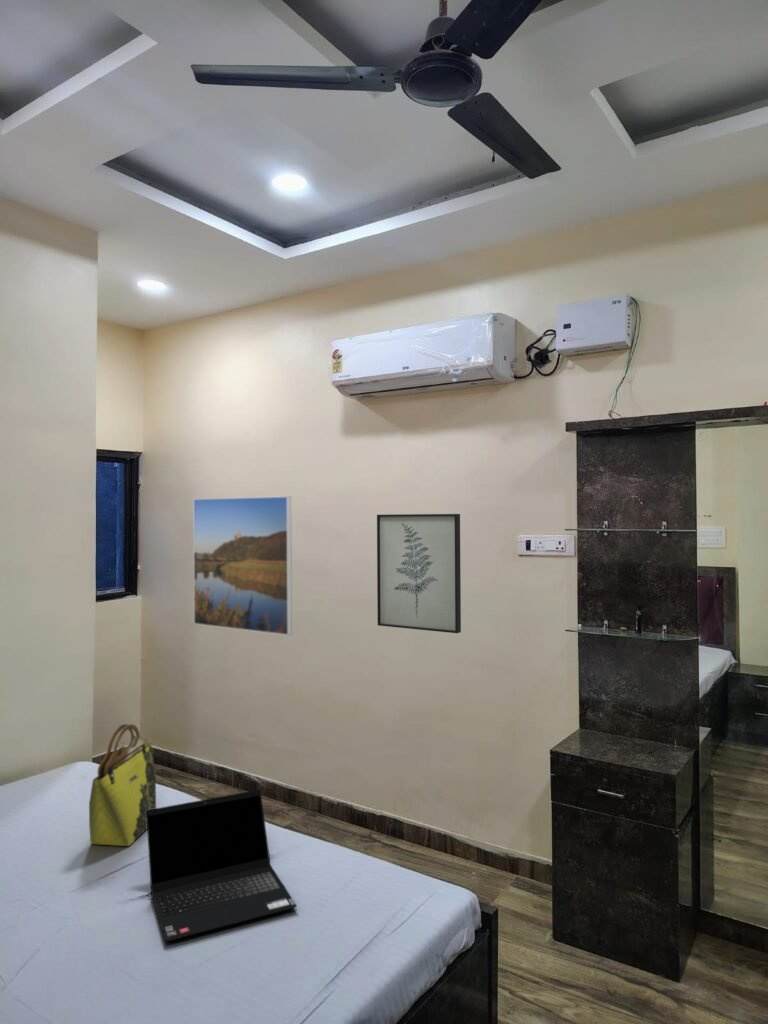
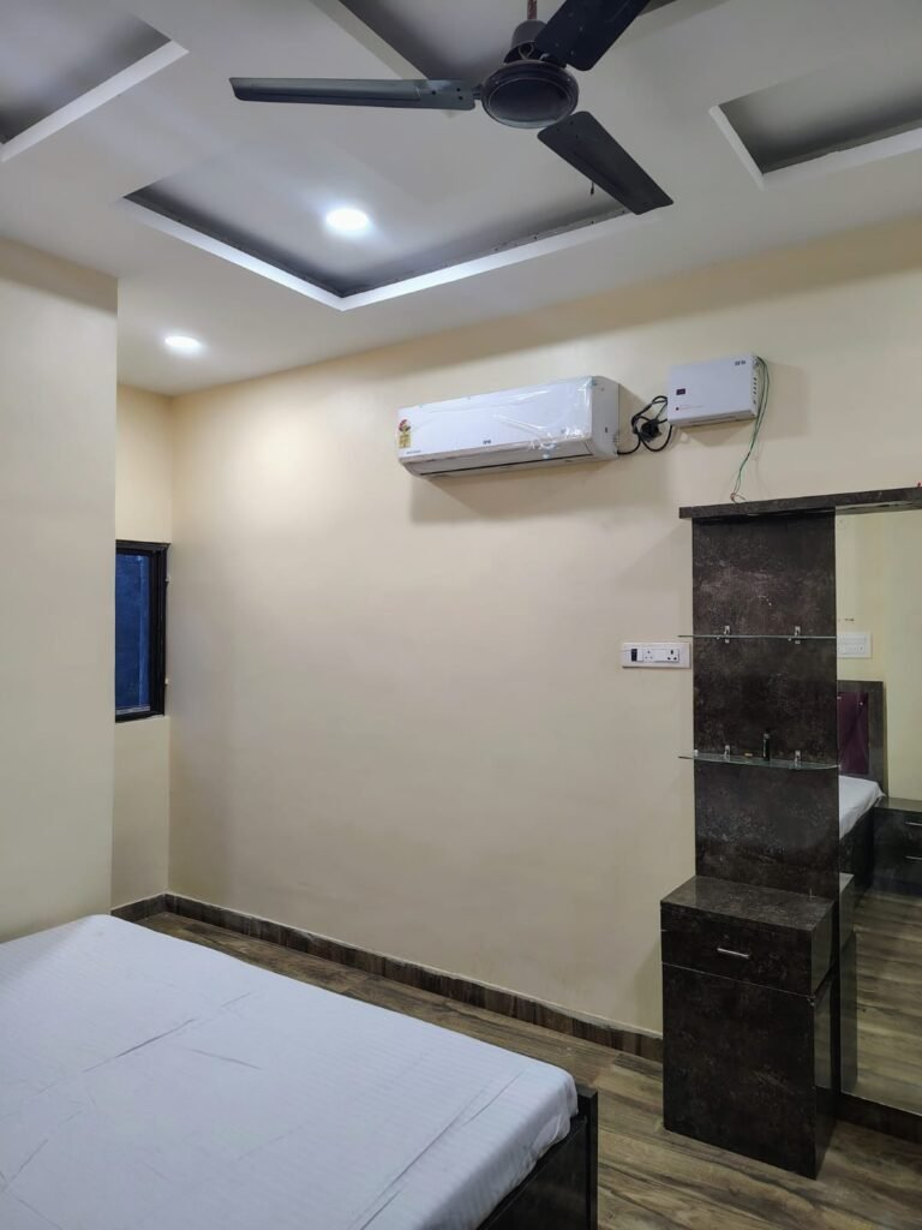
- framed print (240, 563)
- tote bag (124, 778)
- wall art (417, 571)
- laptop computer (218, 858)
